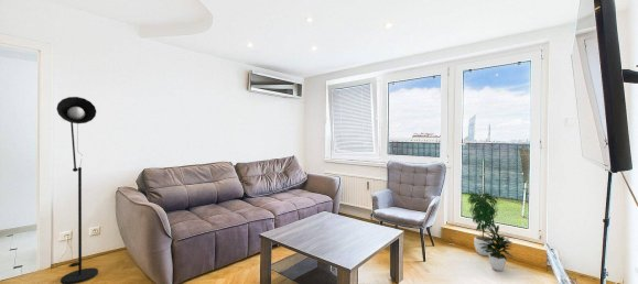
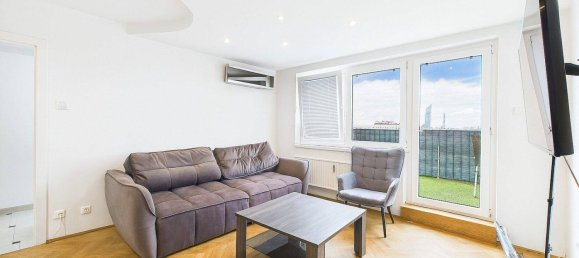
- floor lamp (78, 186)
- potted plant (487, 225)
